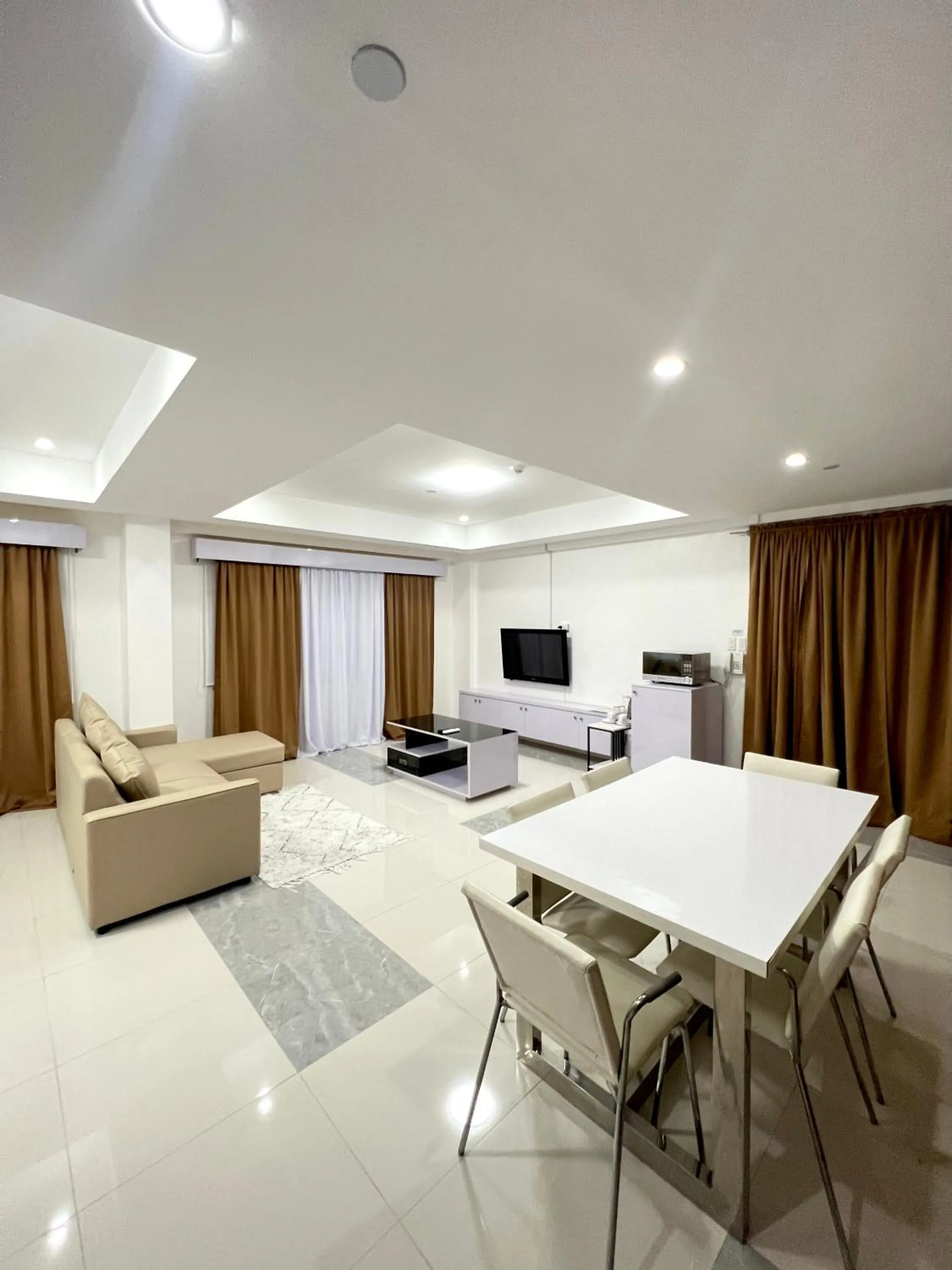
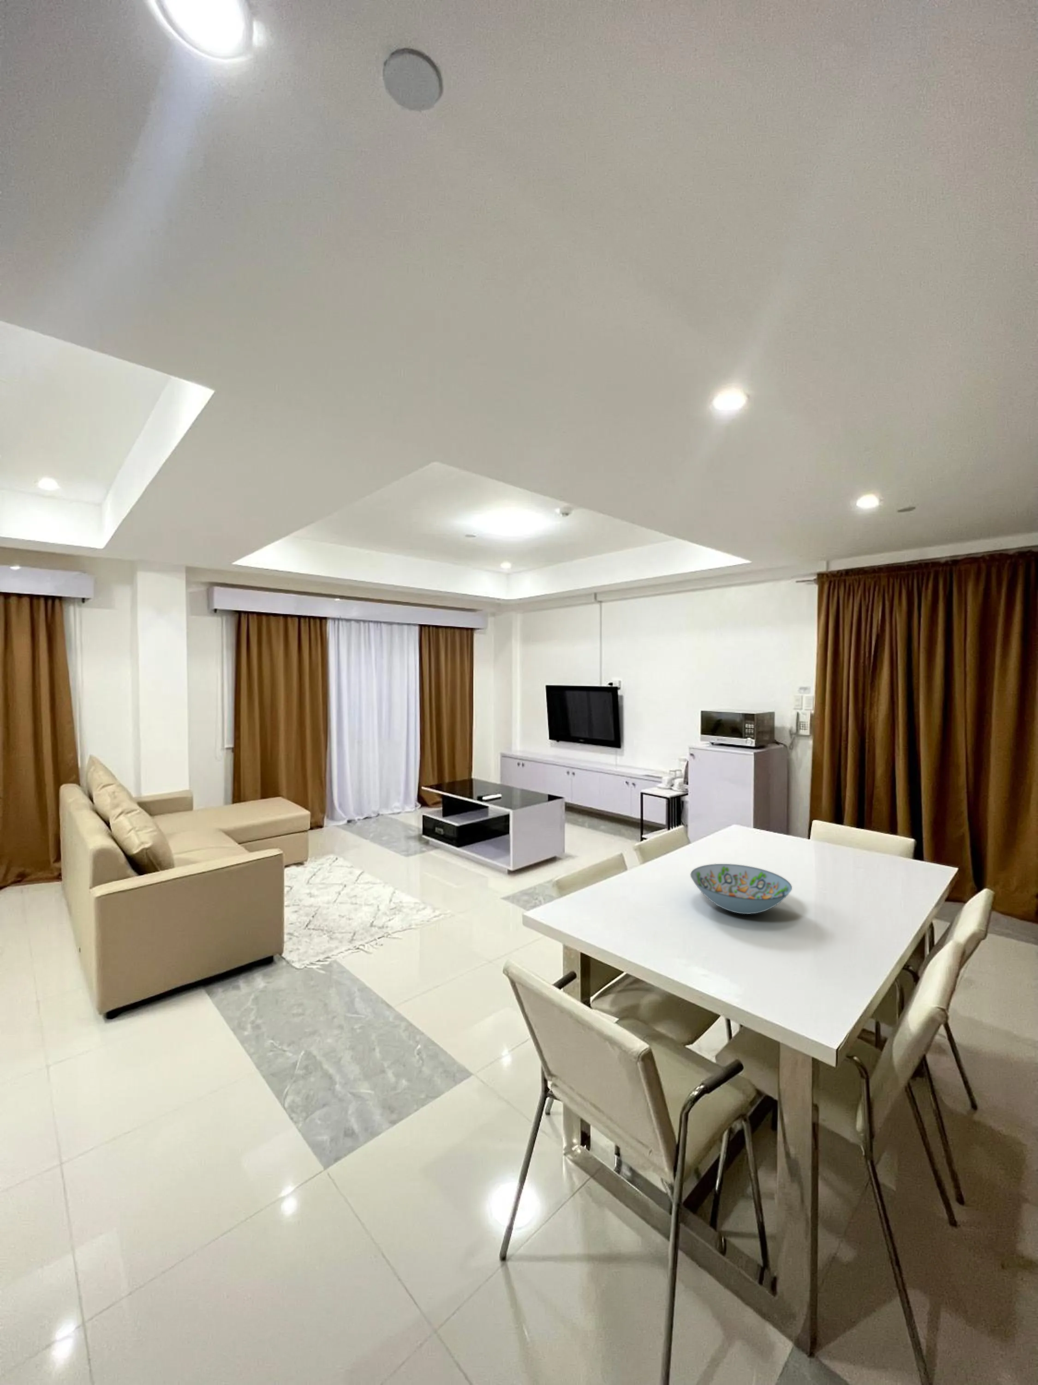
+ decorative bowl (739, 894)
